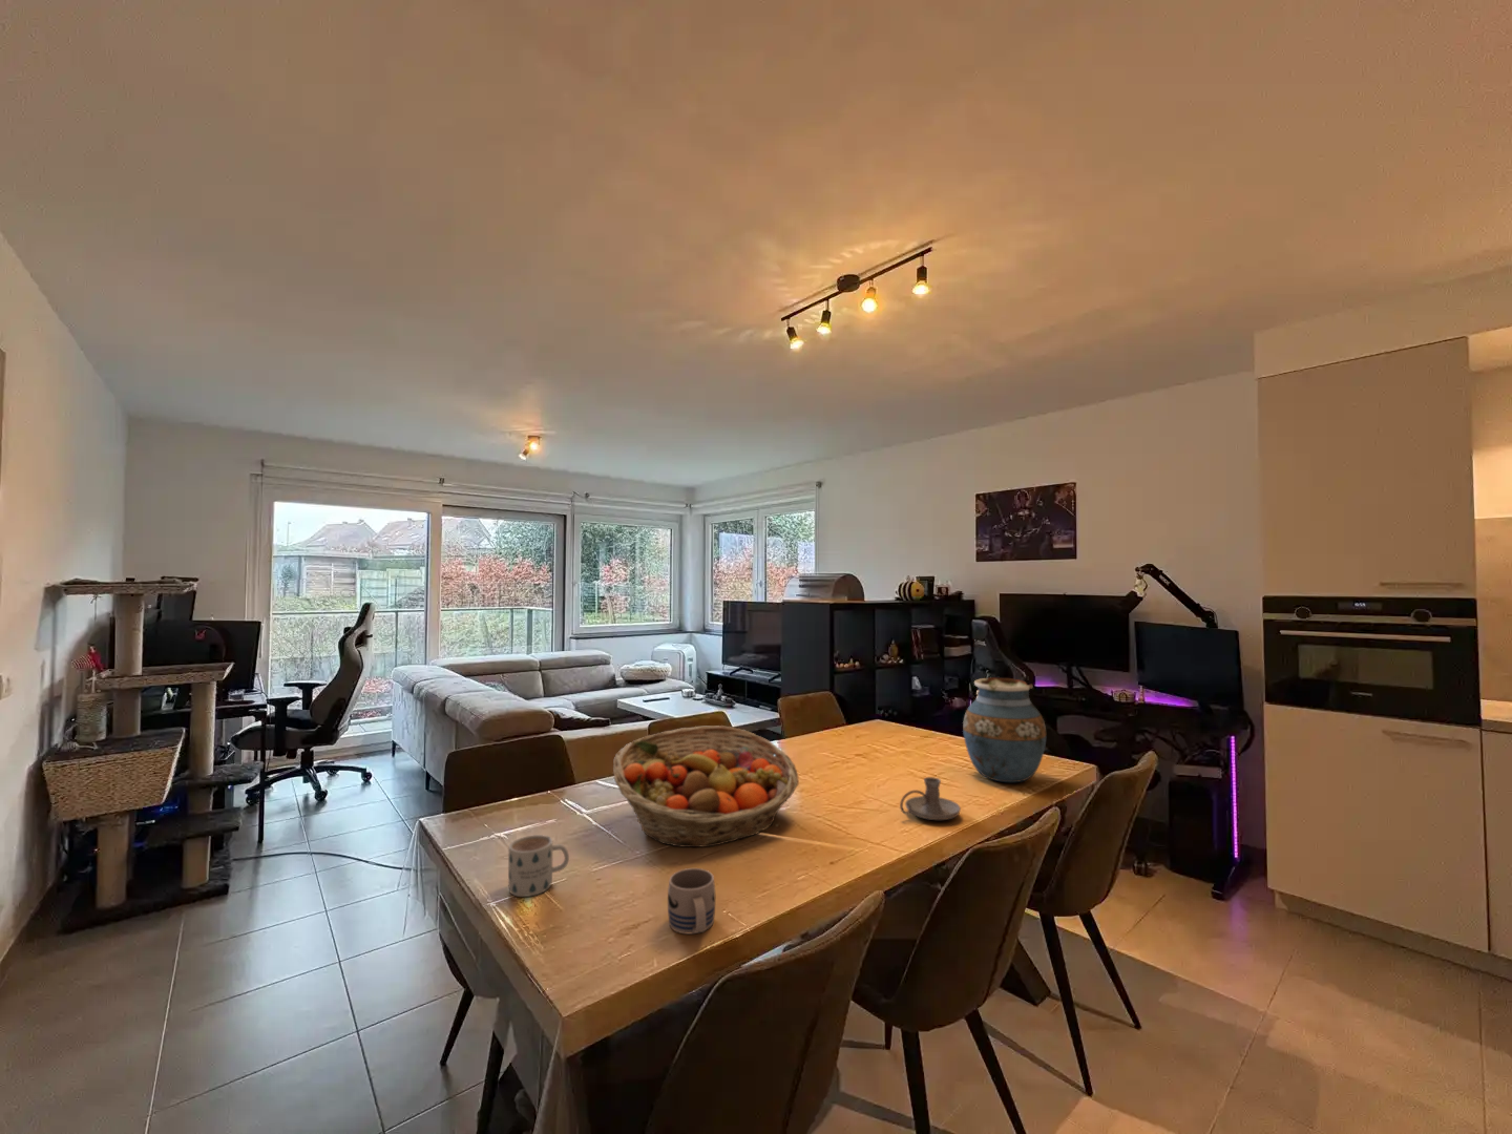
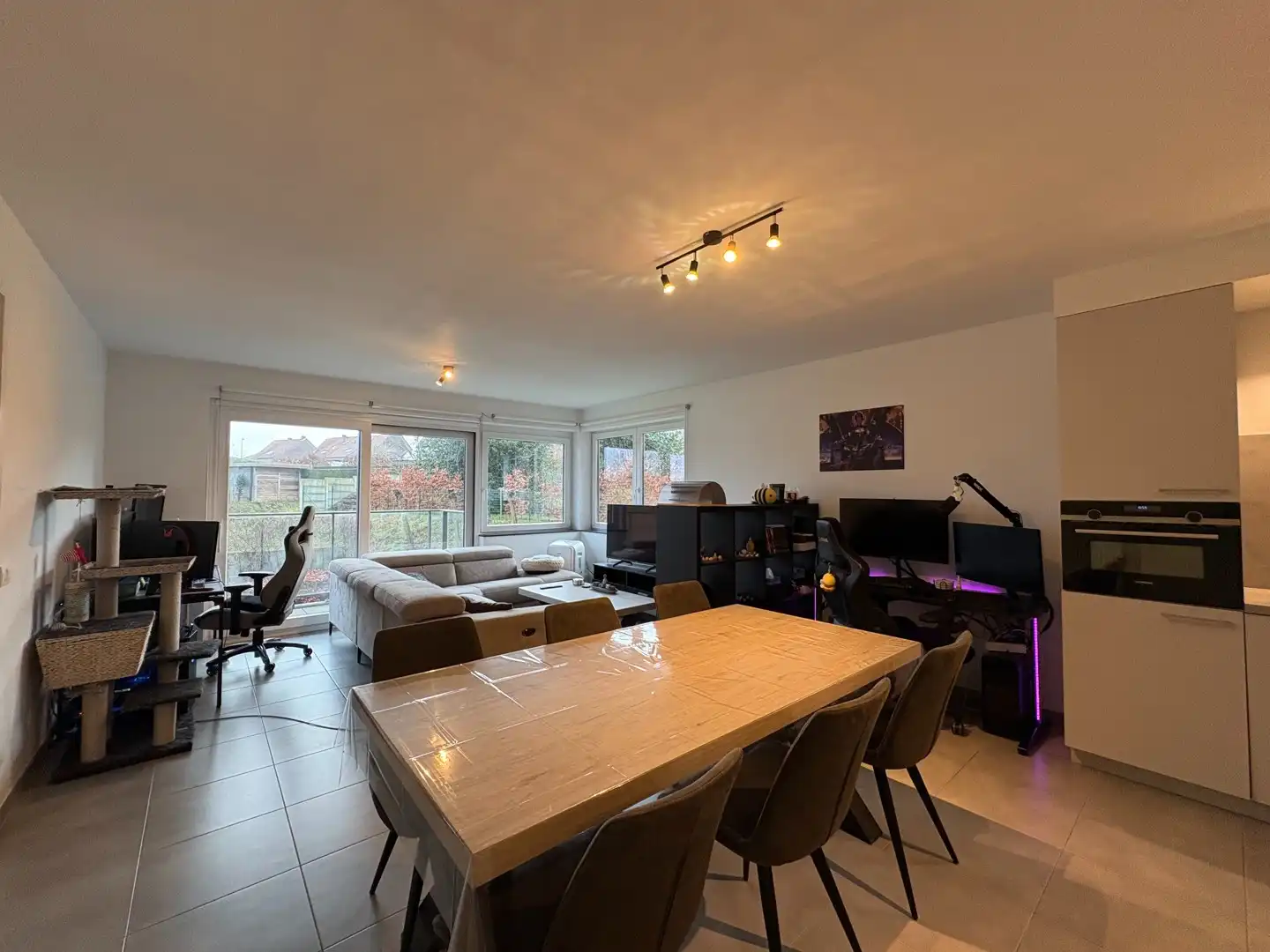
- fruit basket (707, 781)
- candle holder (927, 798)
- mug (693, 903)
- mug (538, 864)
- vase (1002, 729)
